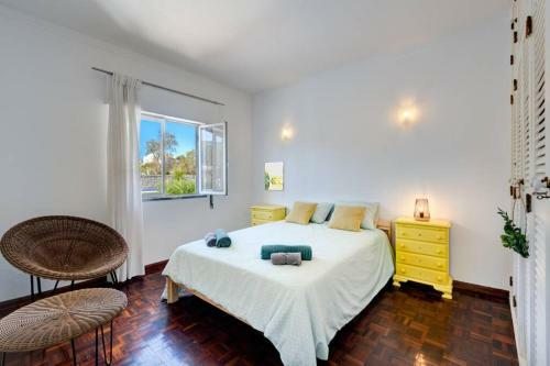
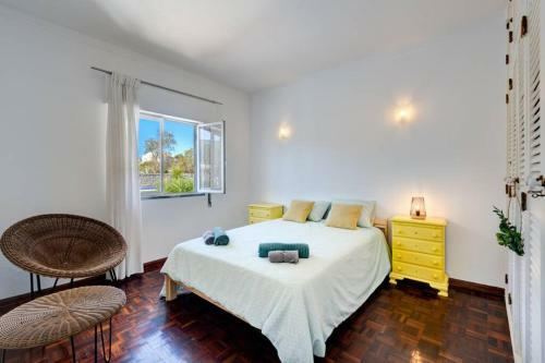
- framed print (274, 176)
